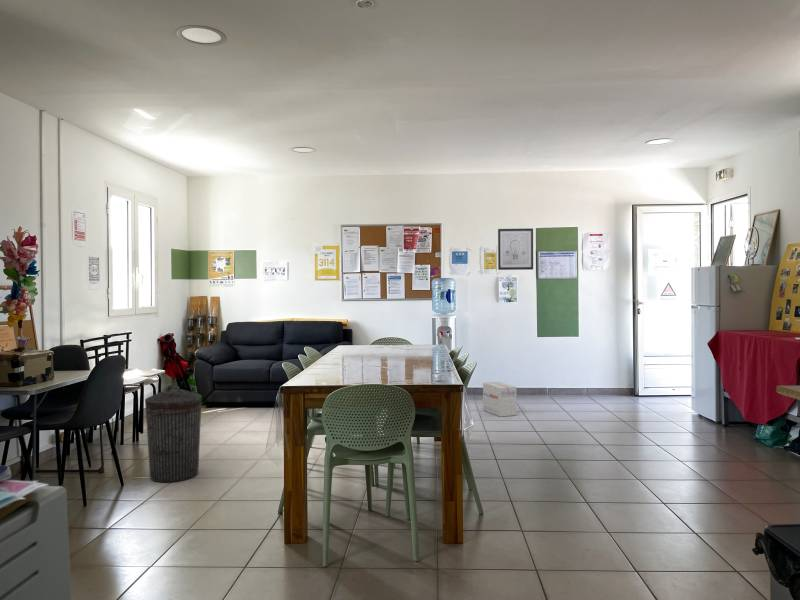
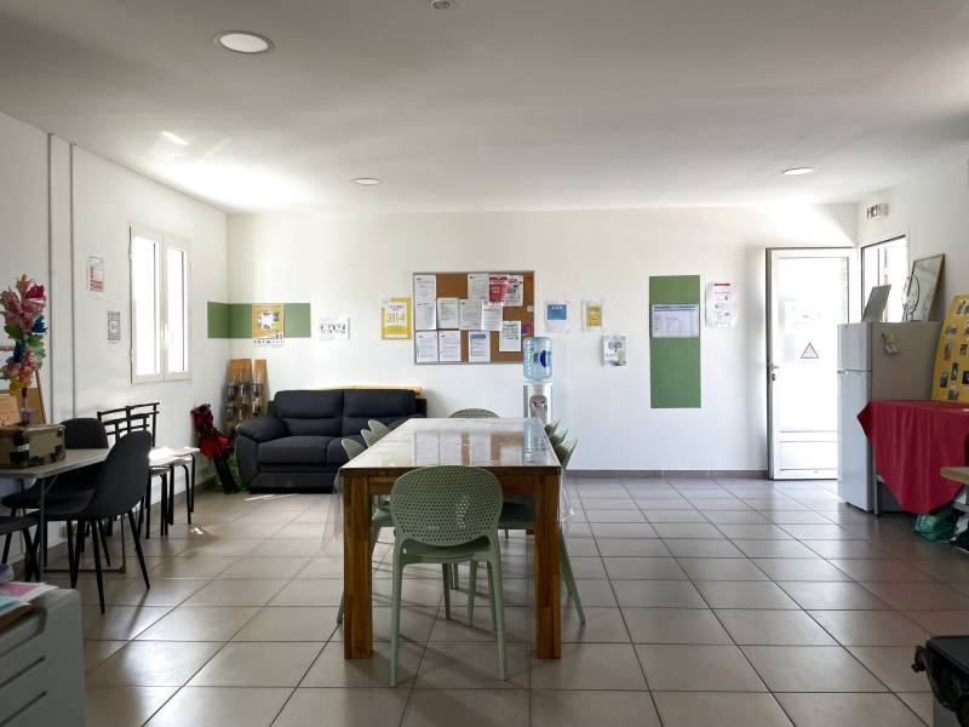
- cardboard box (499, 398)
- wall art (515, 249)
- trash can (174, 430)
